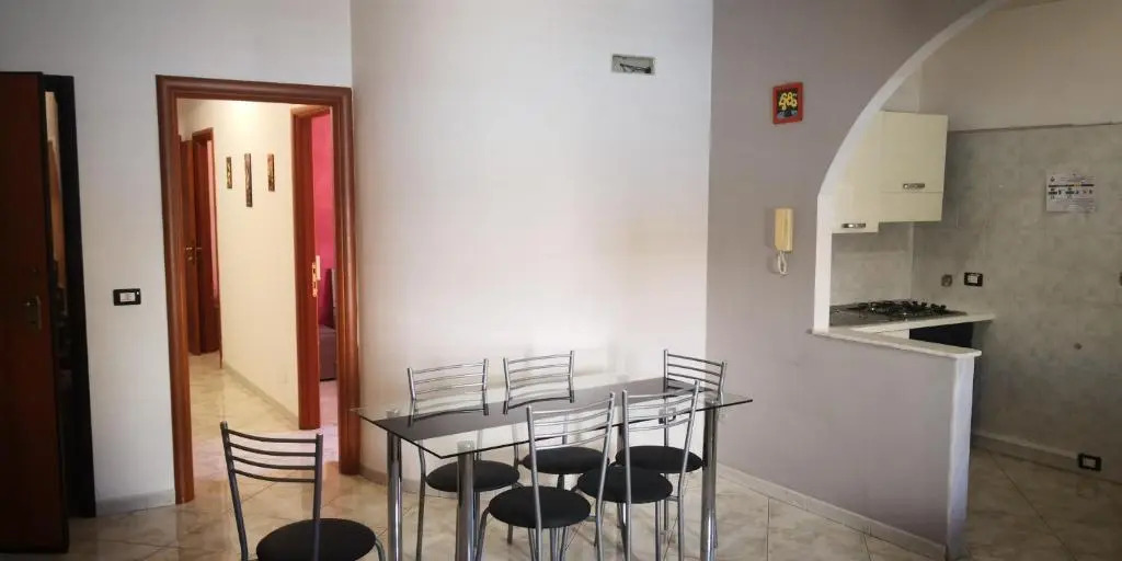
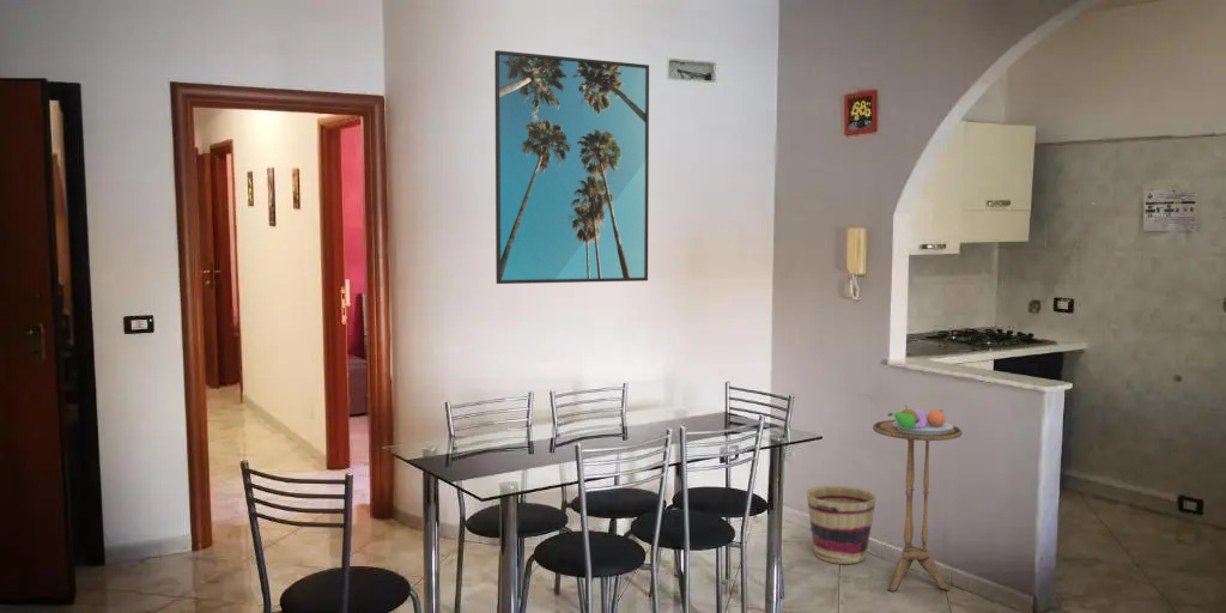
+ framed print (575, 170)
+ side table (911, 505)
+ fruit bowl (920, 418)
+ basket (840, 524)
